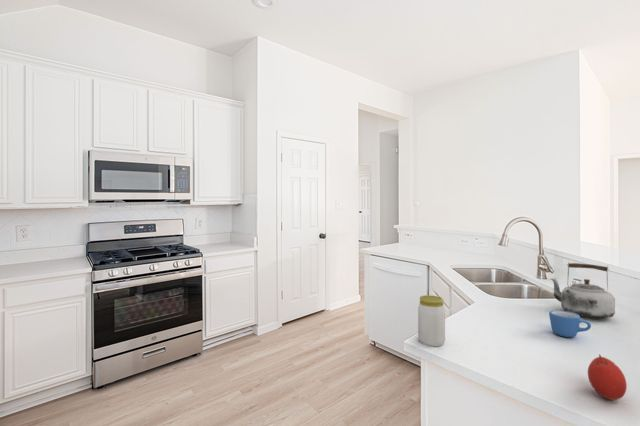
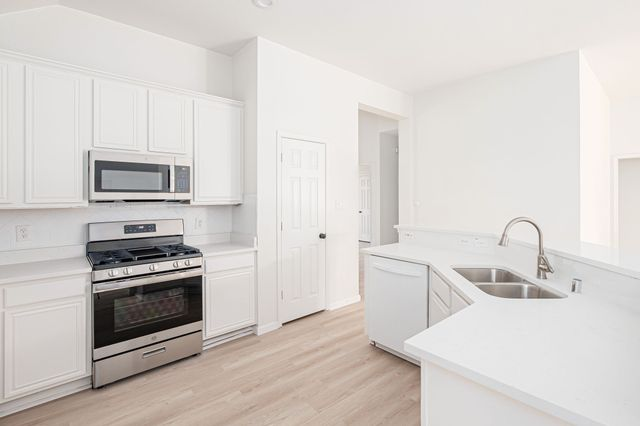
- mug (569, 325)
- fruit (606, 375)
- jar (431, 320)
- kettle (580, 287)
